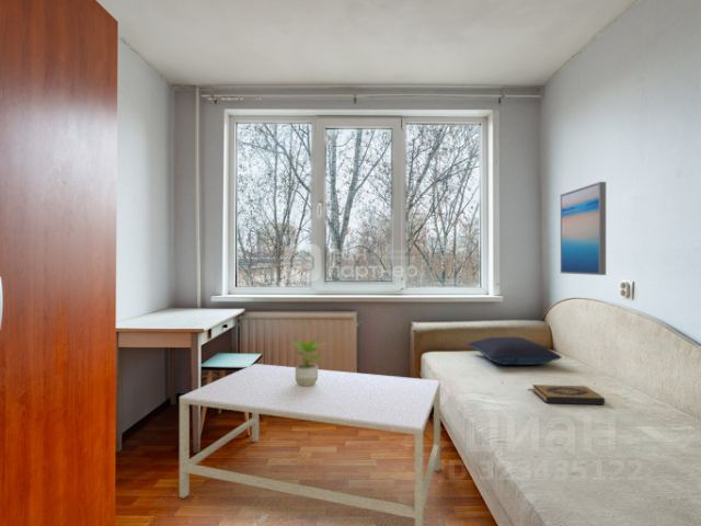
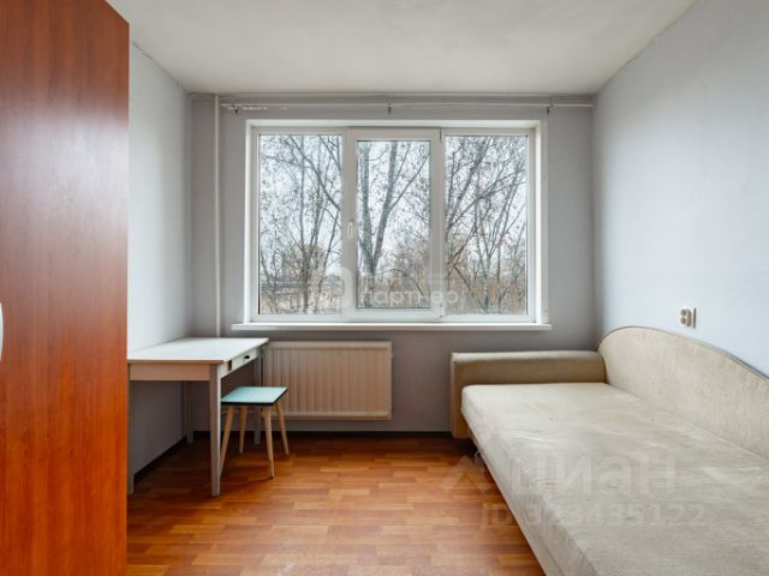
- potted plant (308, 358)
- pillow (510, 350)
- coffee table (318, 421)
- hardback book (566, 393)
- wall art (581, 231)
